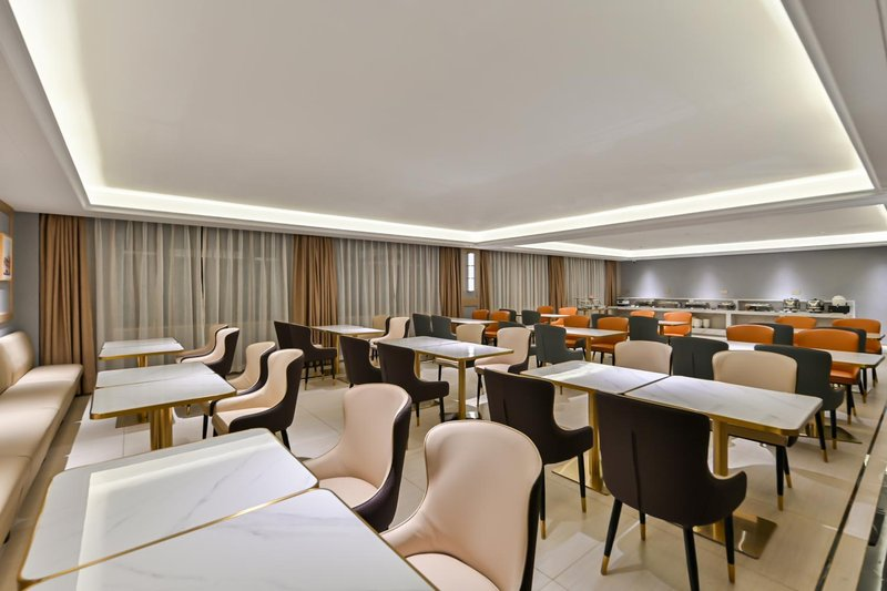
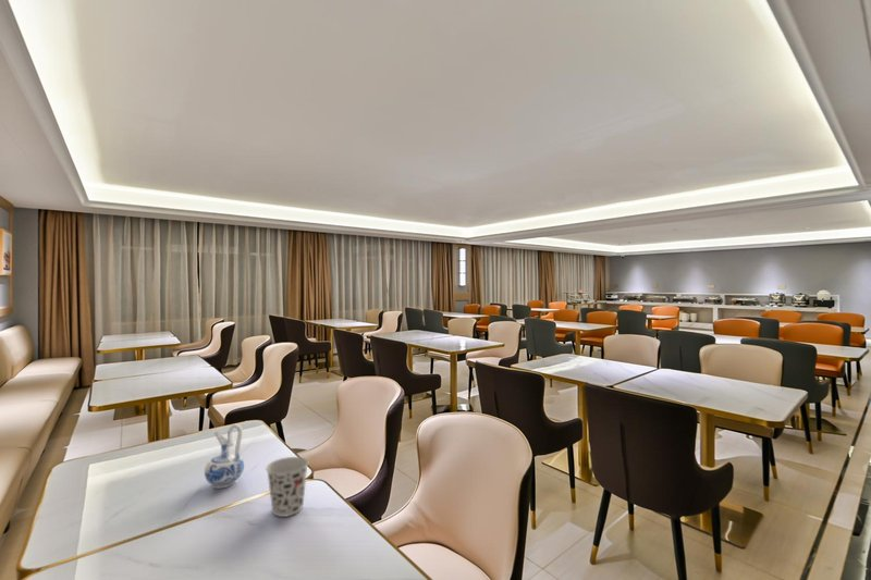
+ cup (287, 486)
+ ceramic pitcher (224, 454)
